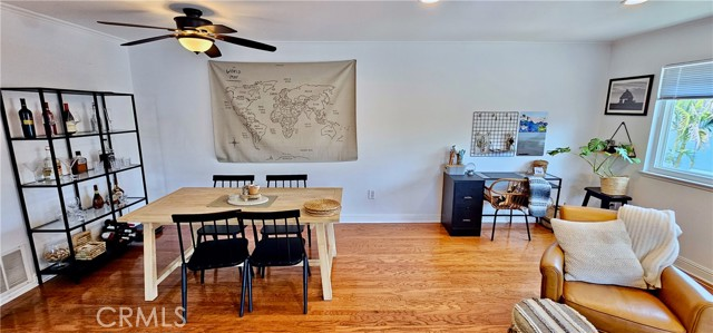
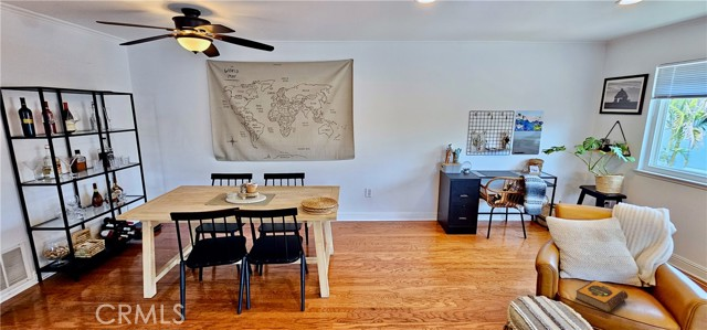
+ hardback book (601, 295)
